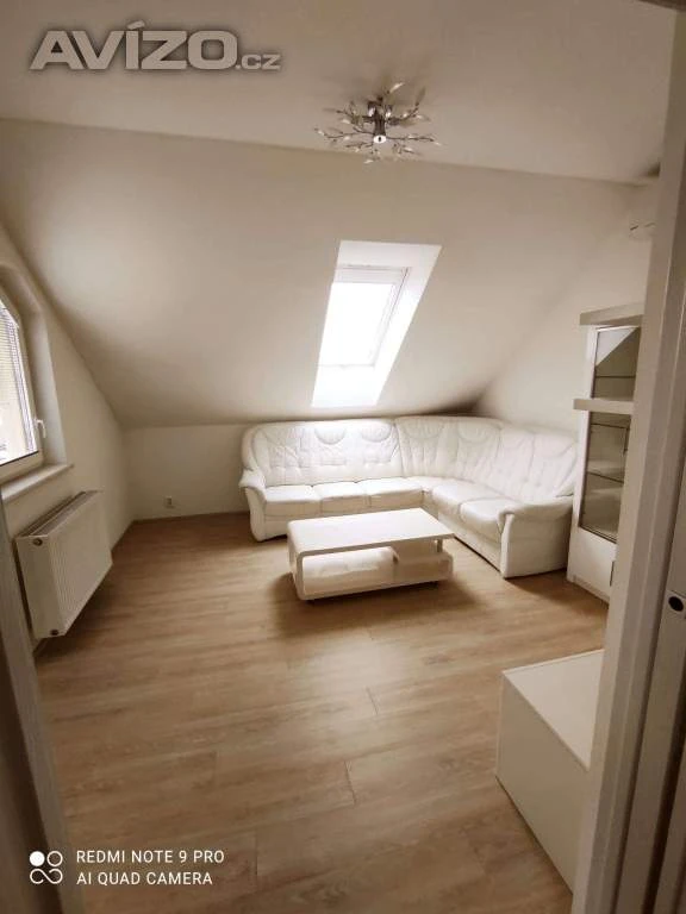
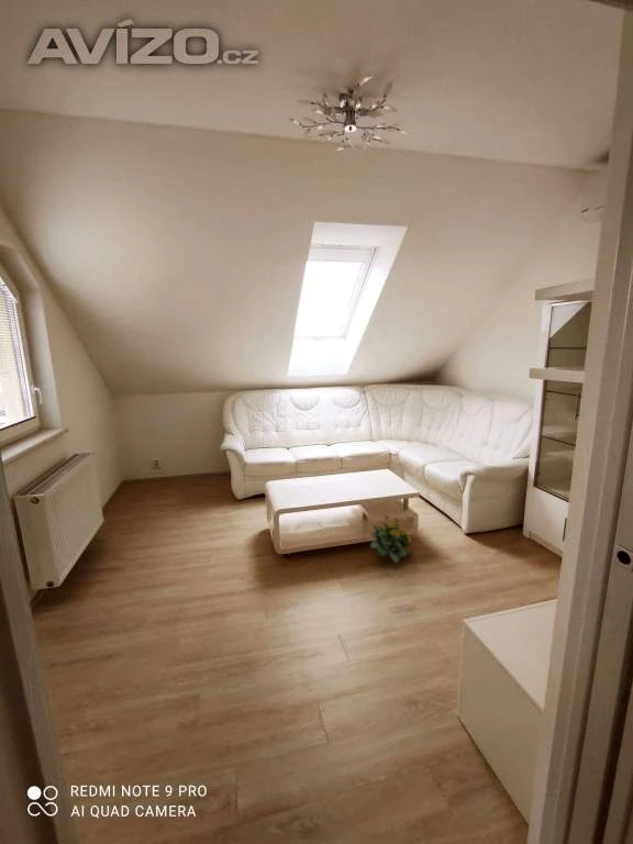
+ flowering plant (389, 537)
